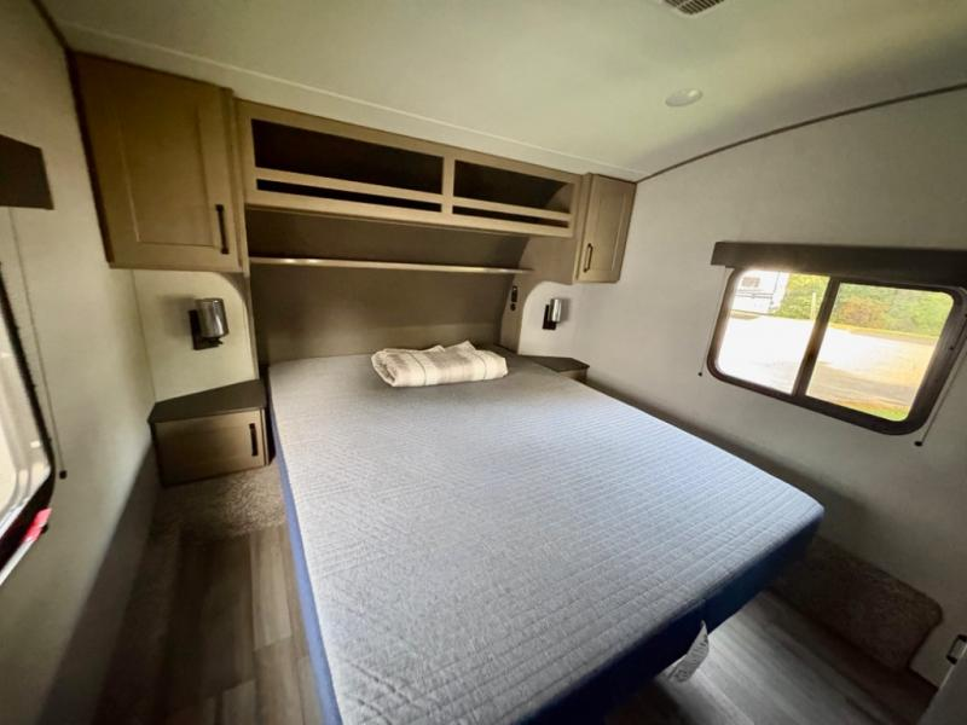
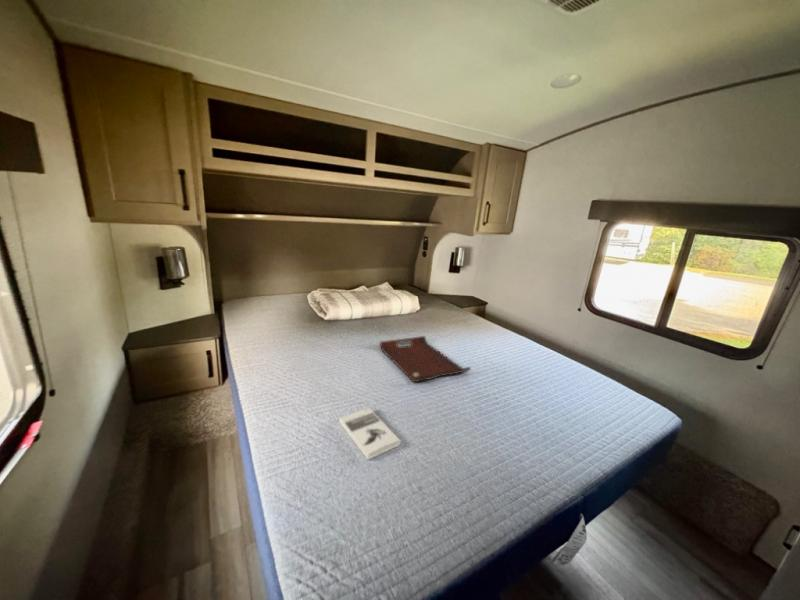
+ book (368, 430)
+ serving tray (421, 356)
